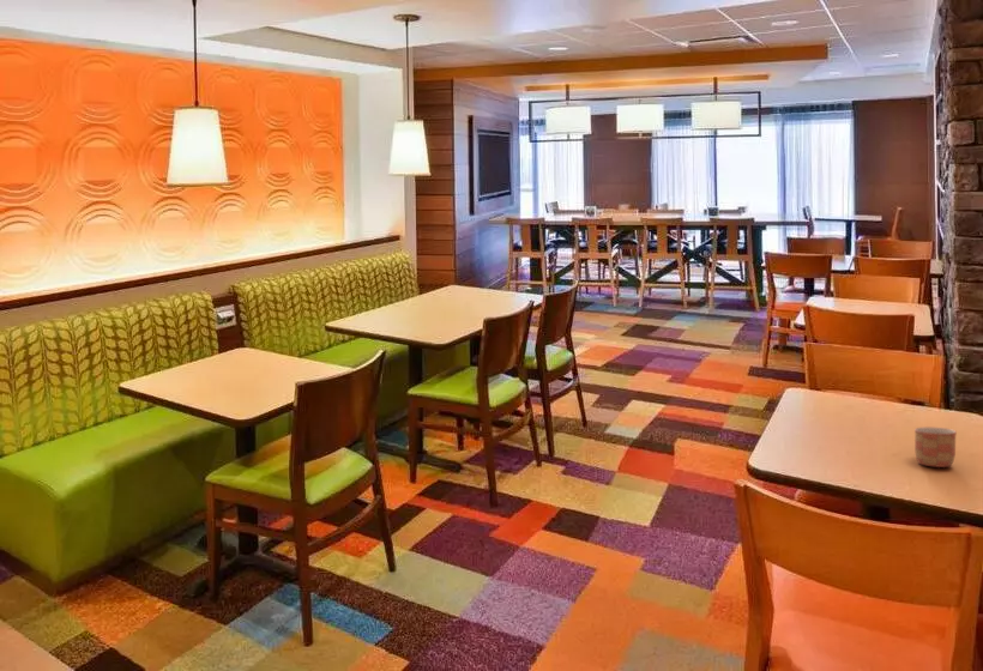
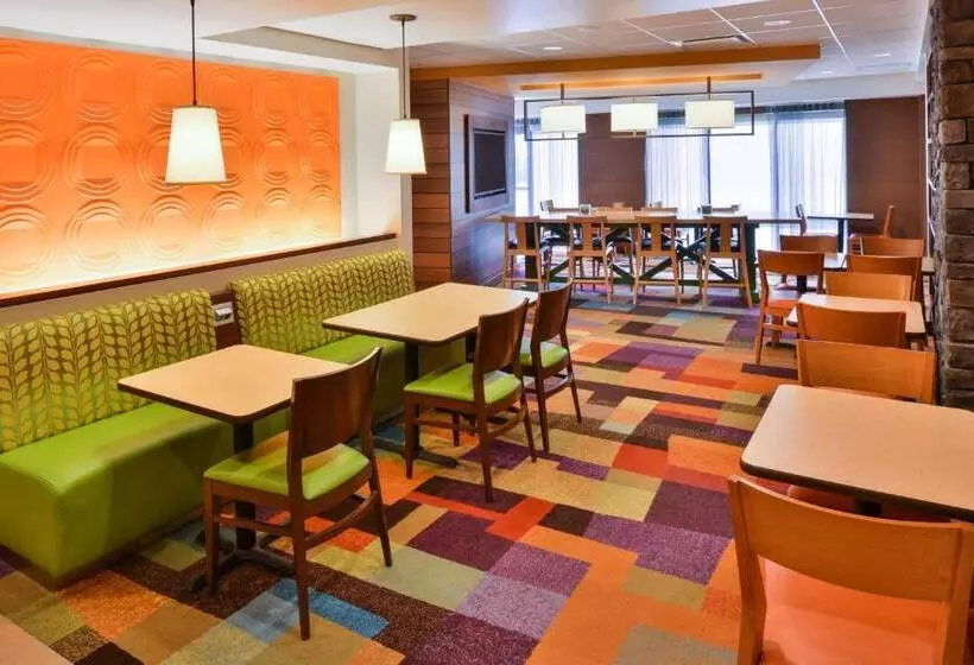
- mug (934, 446)
